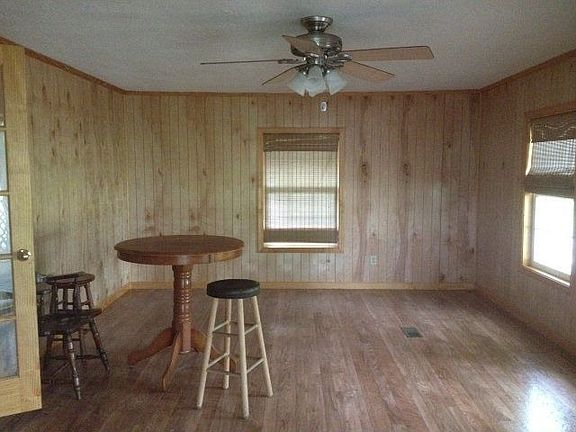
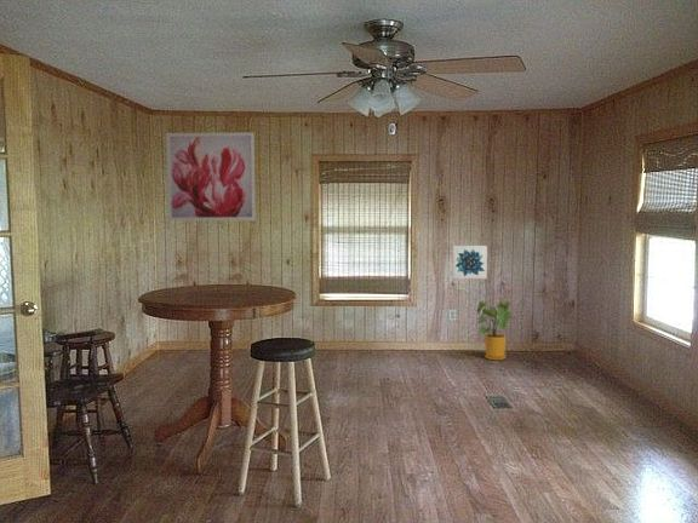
+ house plant (493, 329)
+ wall art (469, 262)
+ wall art (211, 177)
